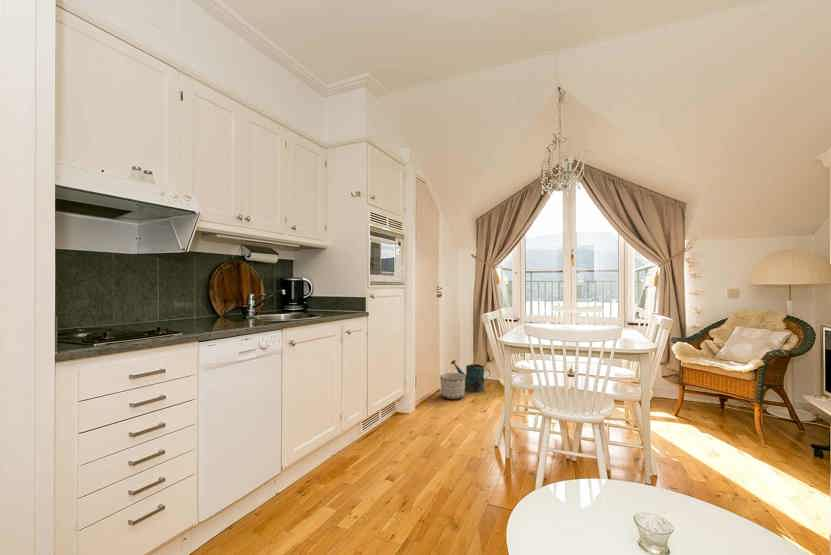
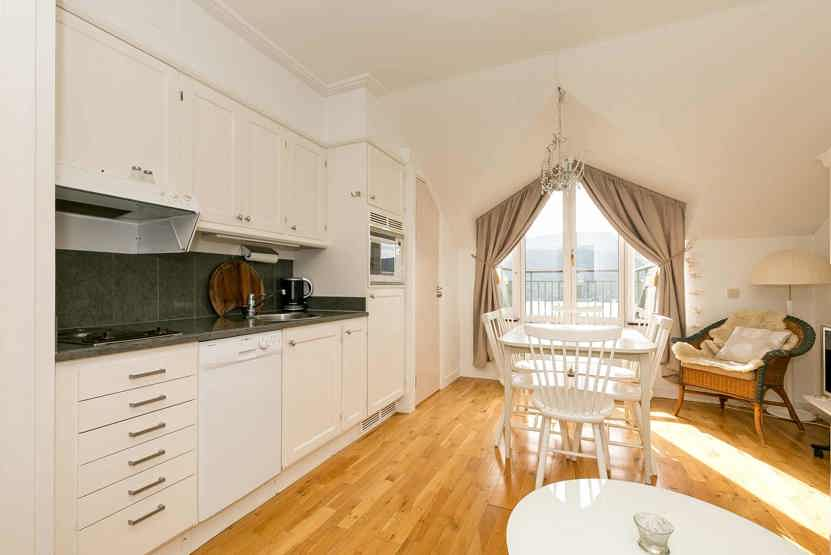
- planter (452, 386)
- watering can (469, 375)
